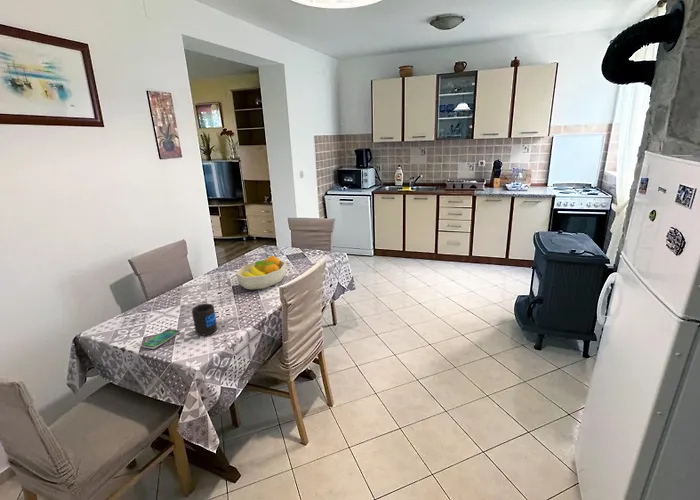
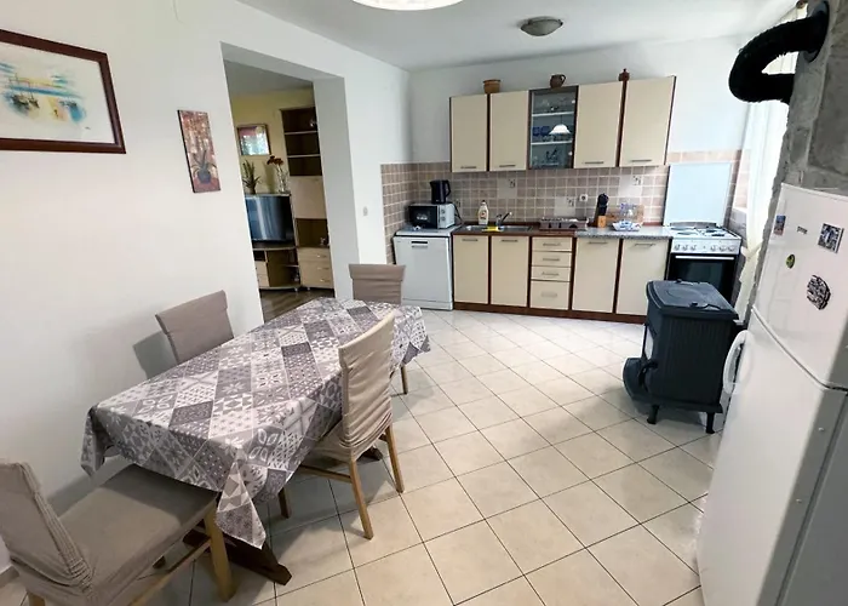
- fruit bowl (262, 271)
- mug (206, 317)
- smartphone (161, 338)
